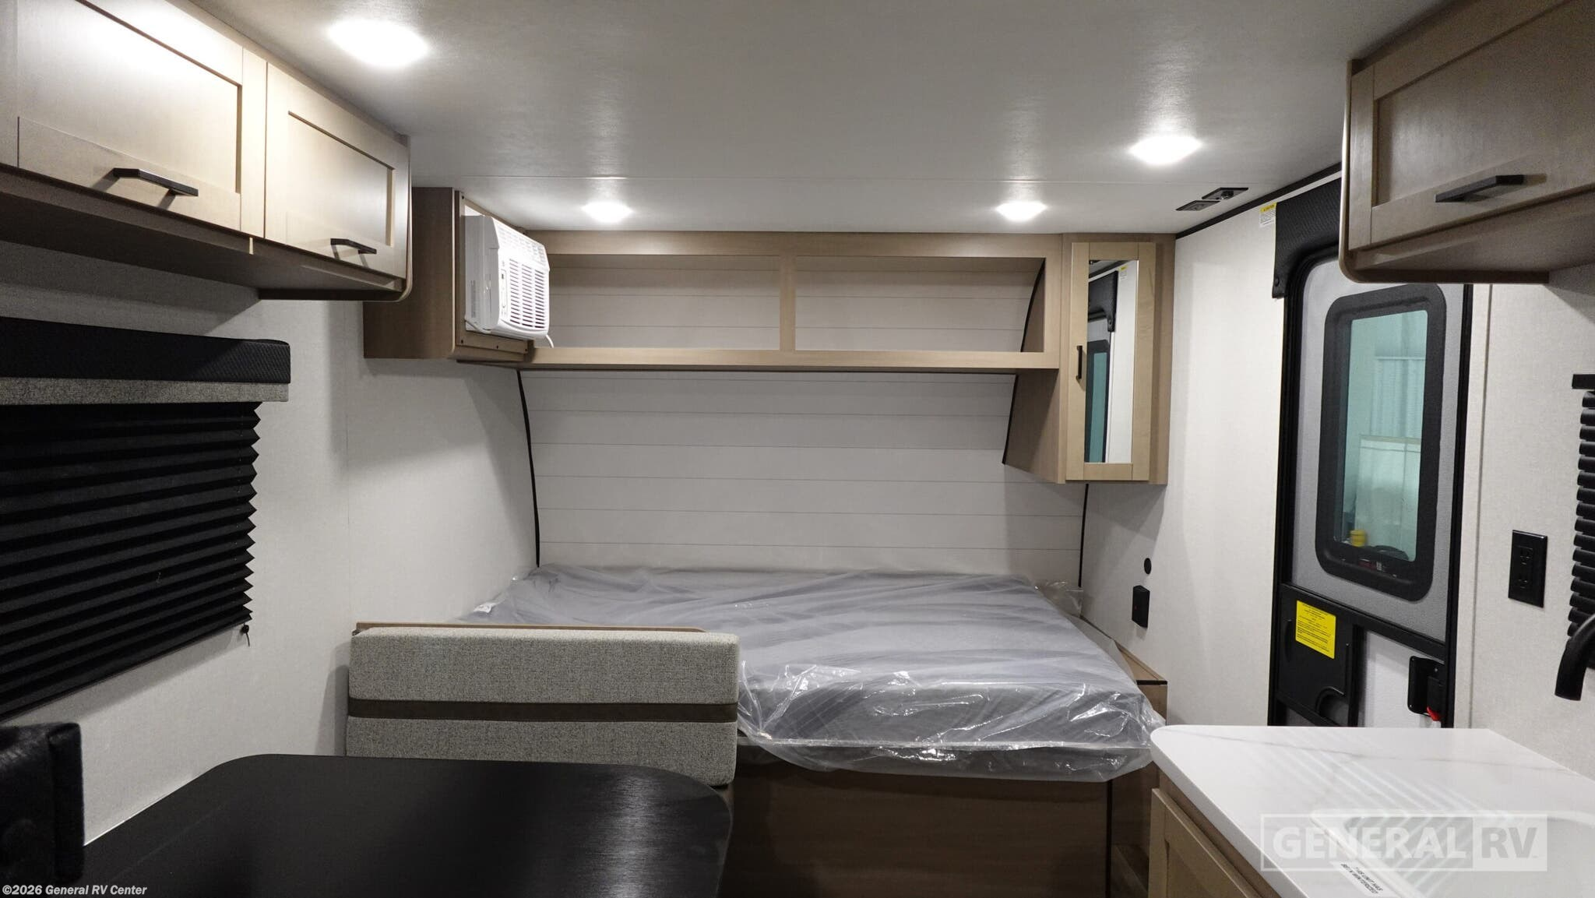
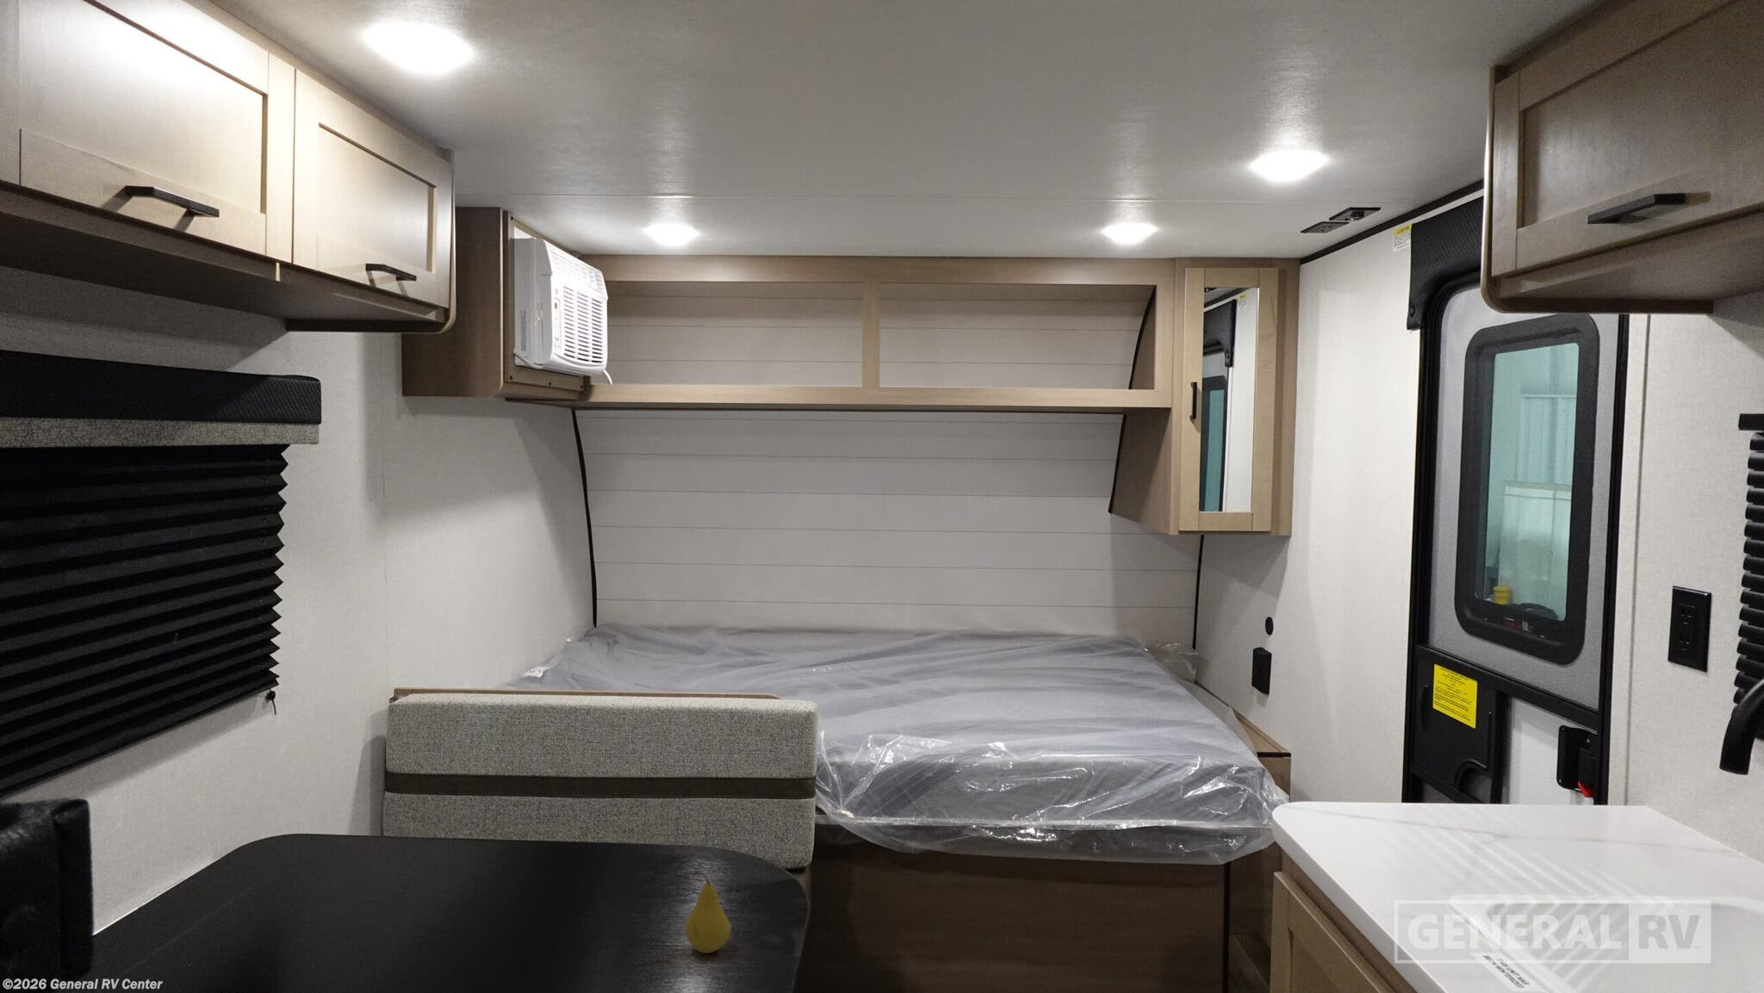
+ fruit (708, 908)
